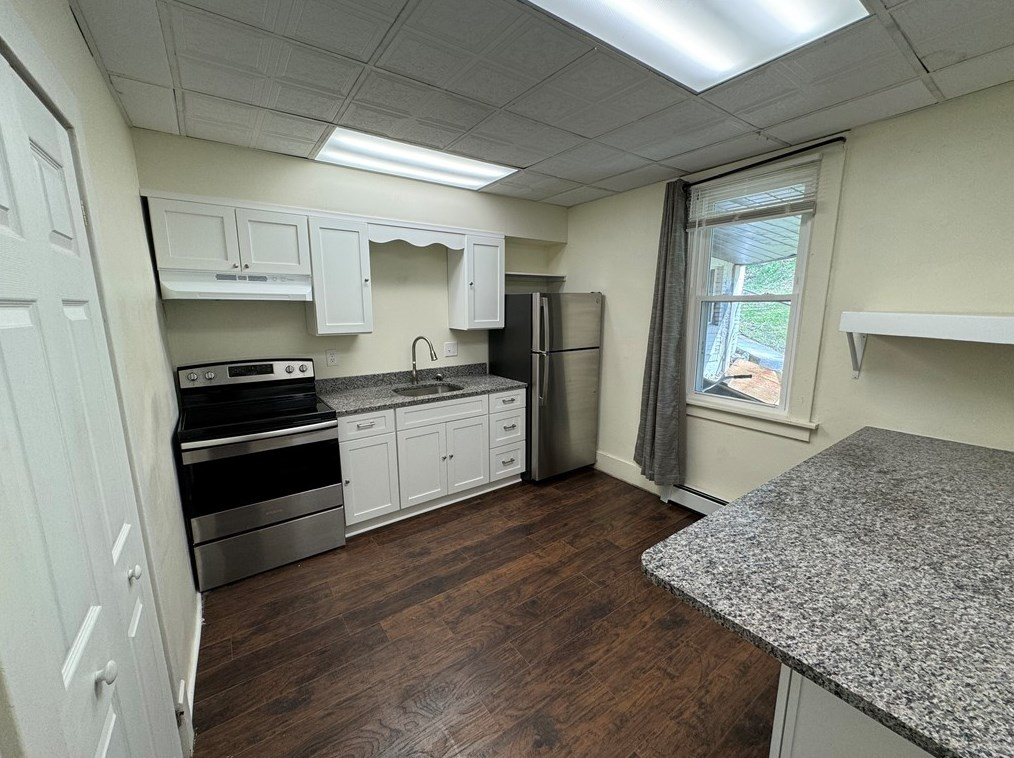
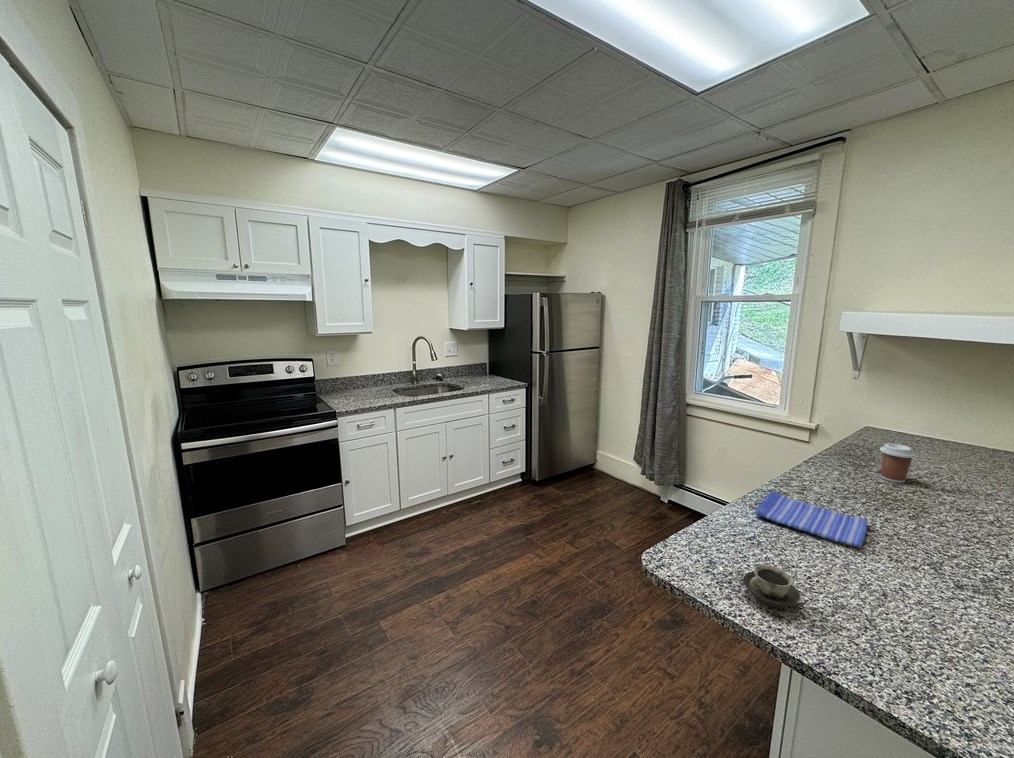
+ dish towel (810, 516)
+ cup (771, 585)
+ coffee cup (895, 462)
